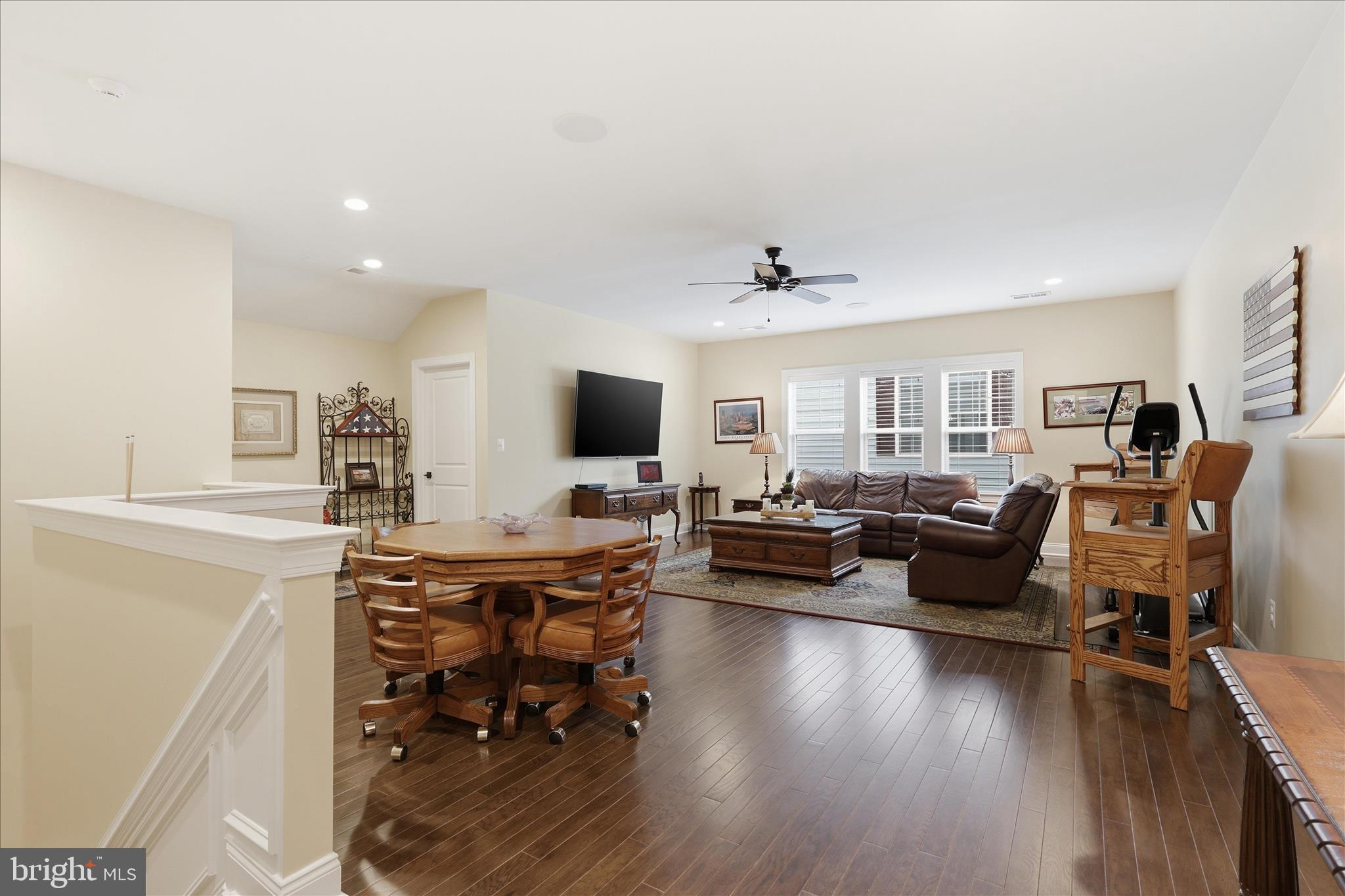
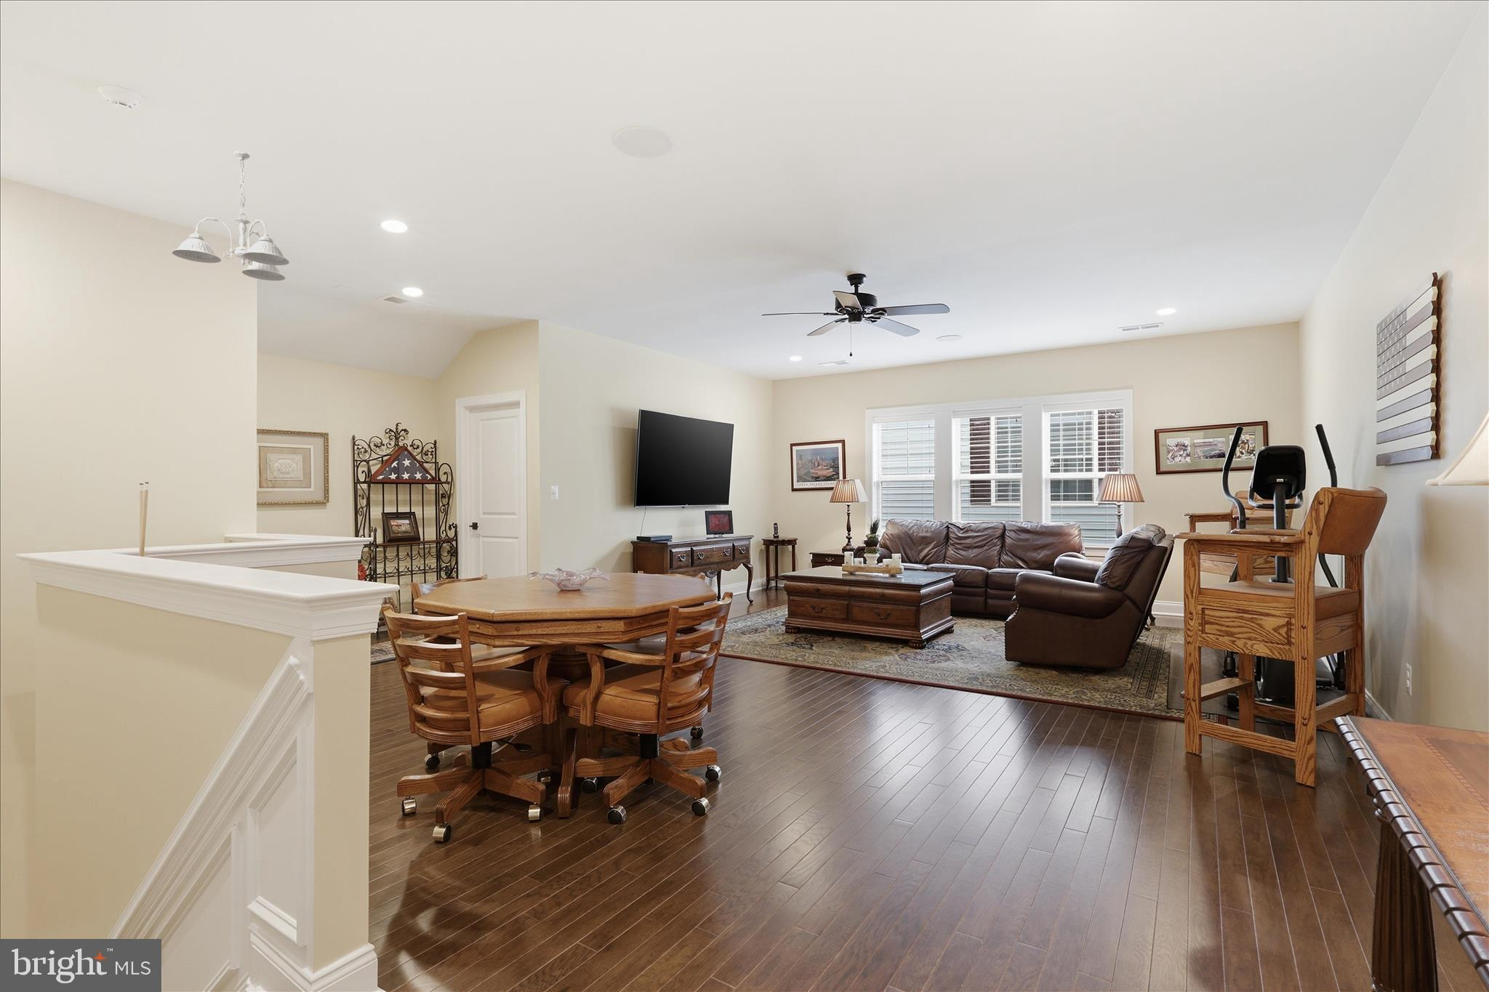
+ chandelier (240, 207)
